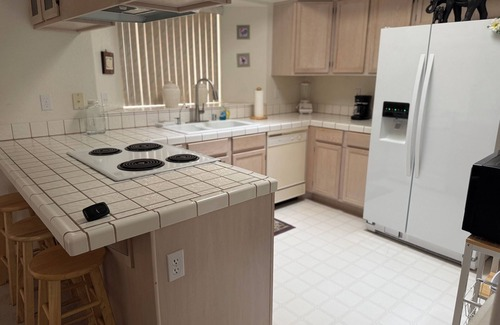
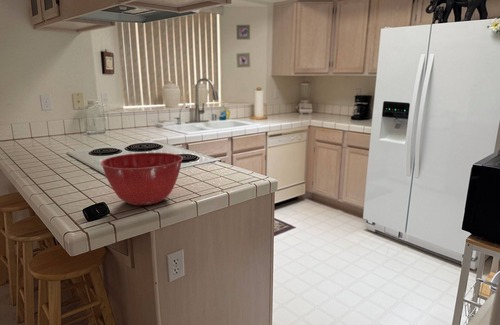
+ mixing bowl (144, 179)
